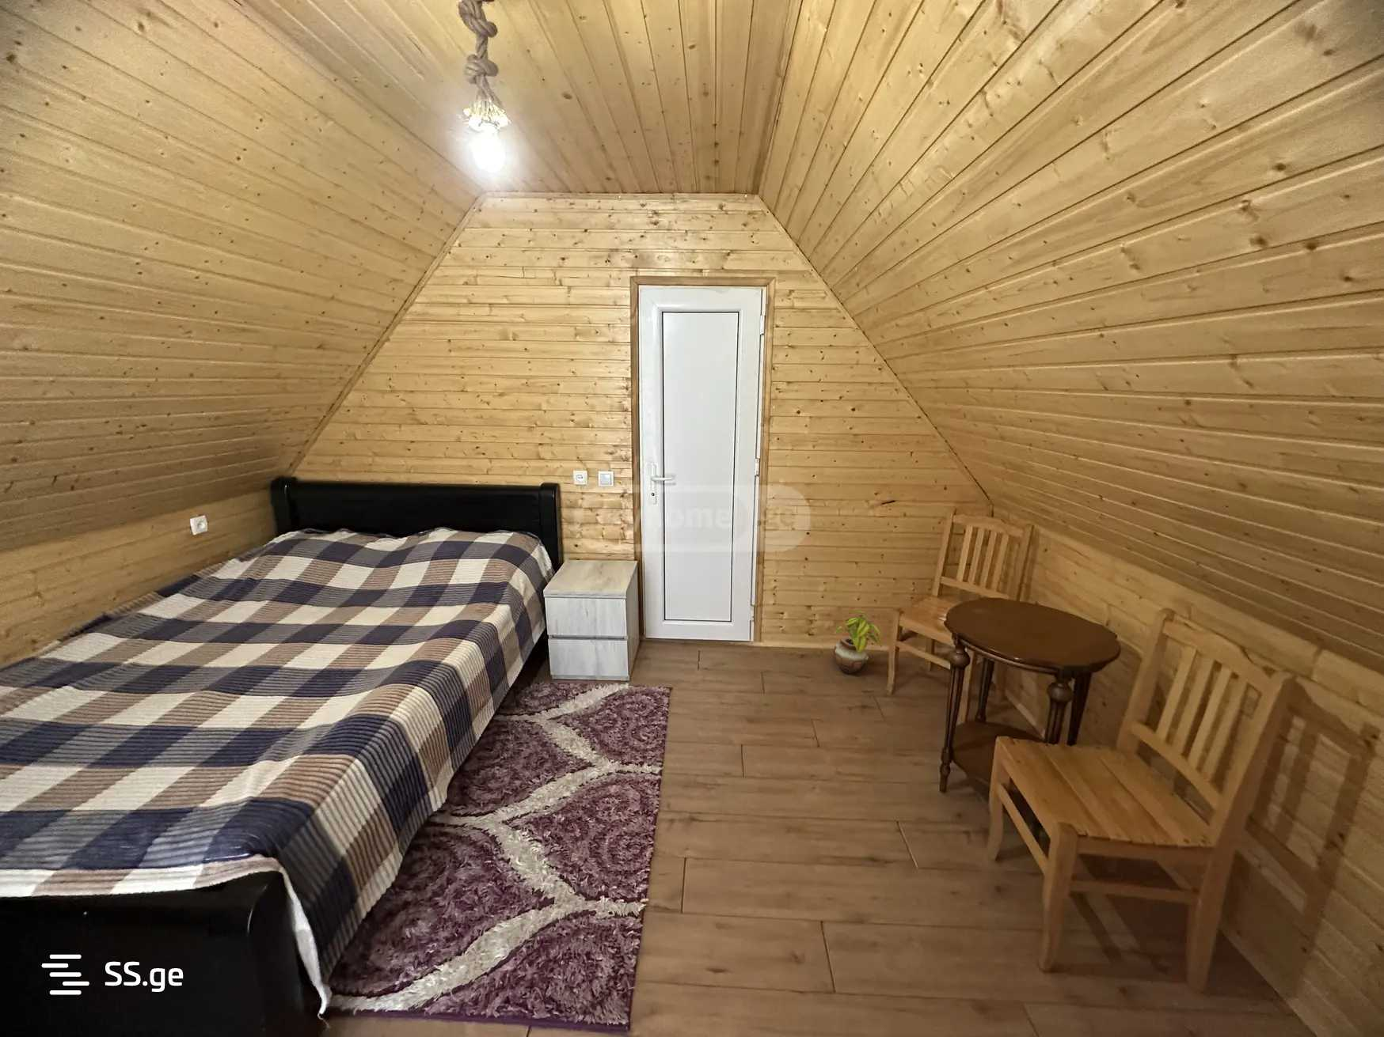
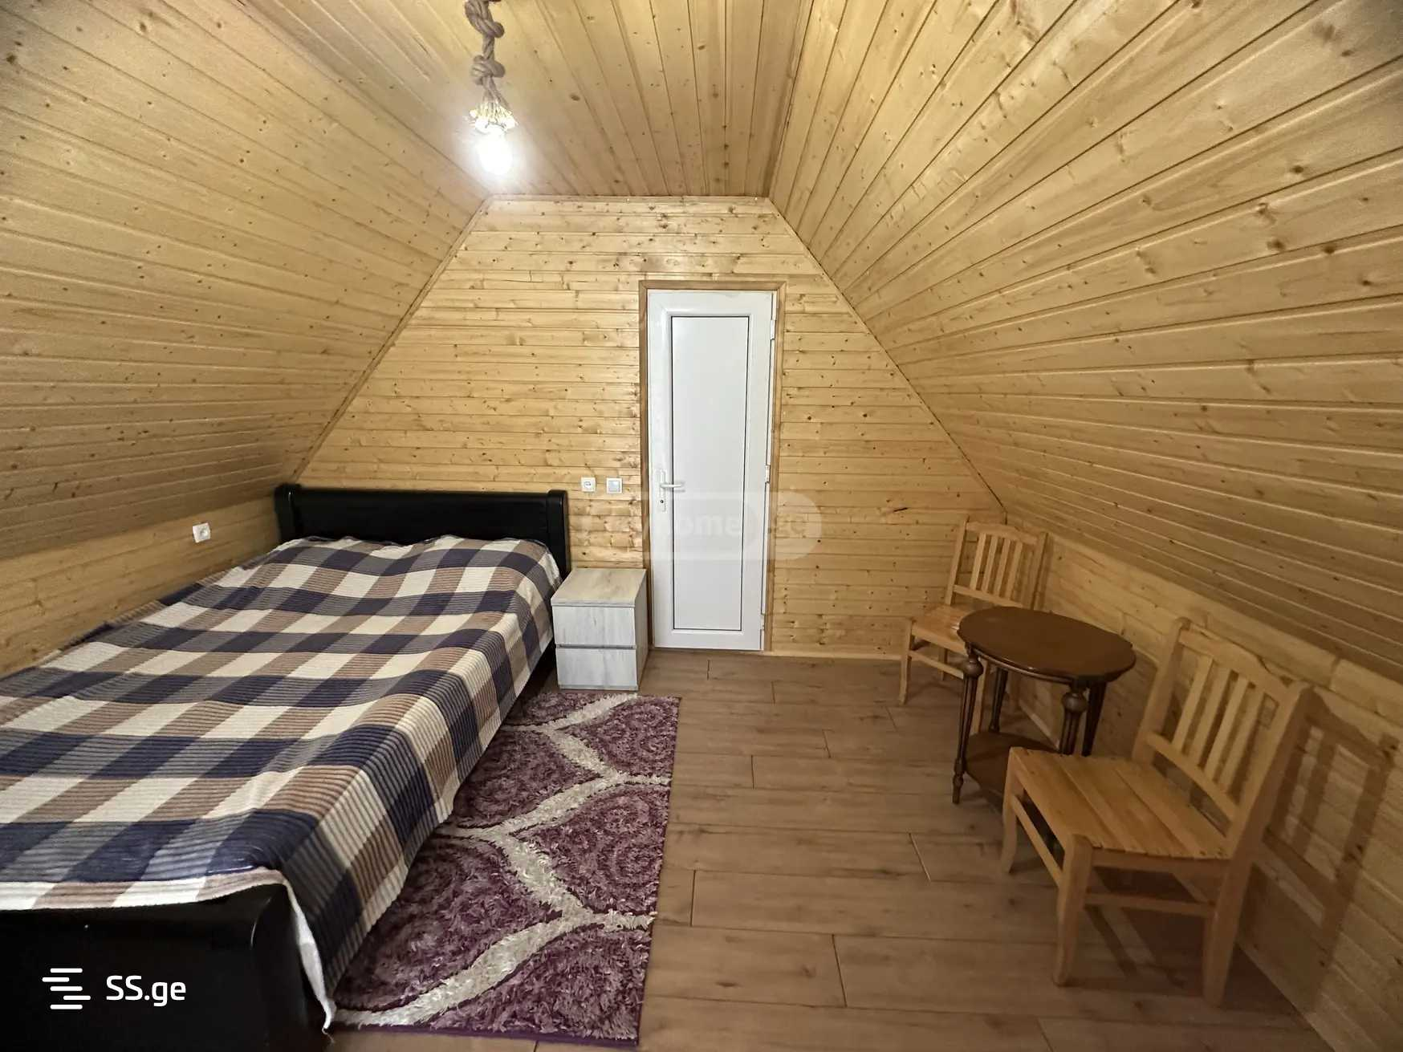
- potted plant (855, 640)
